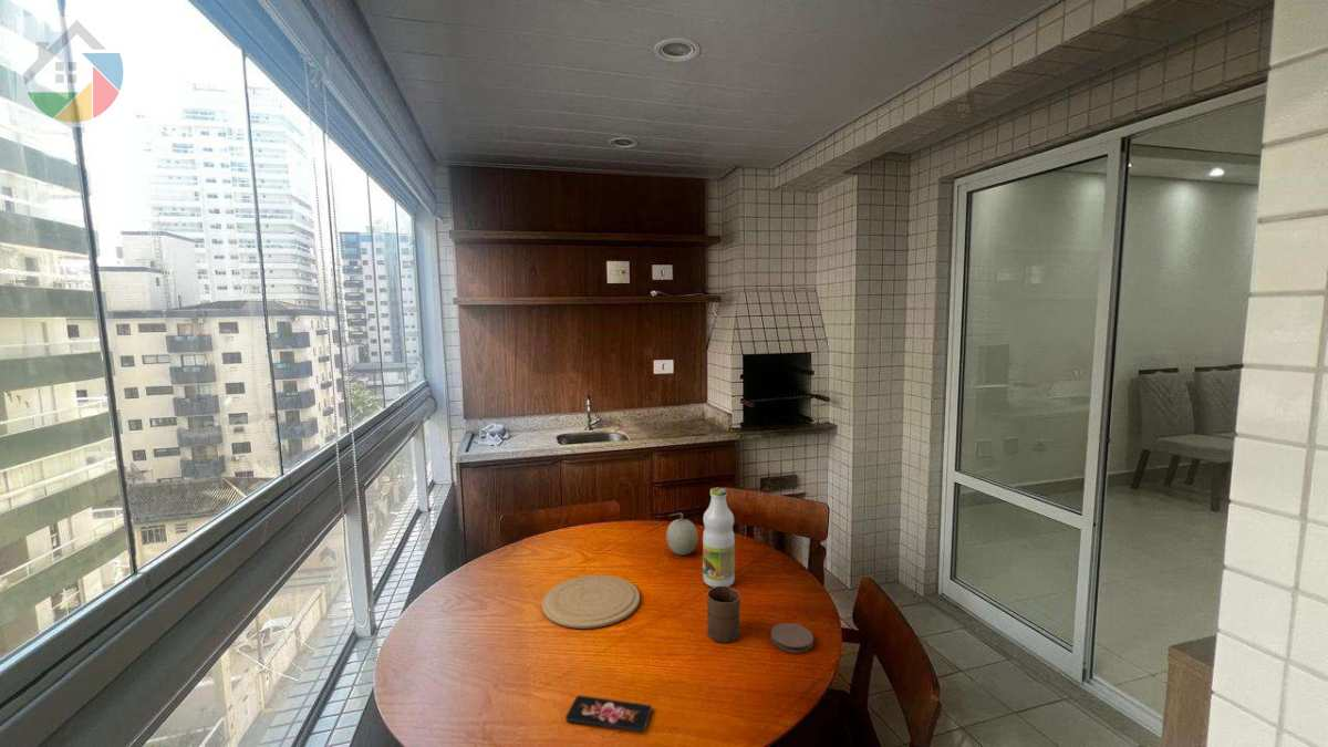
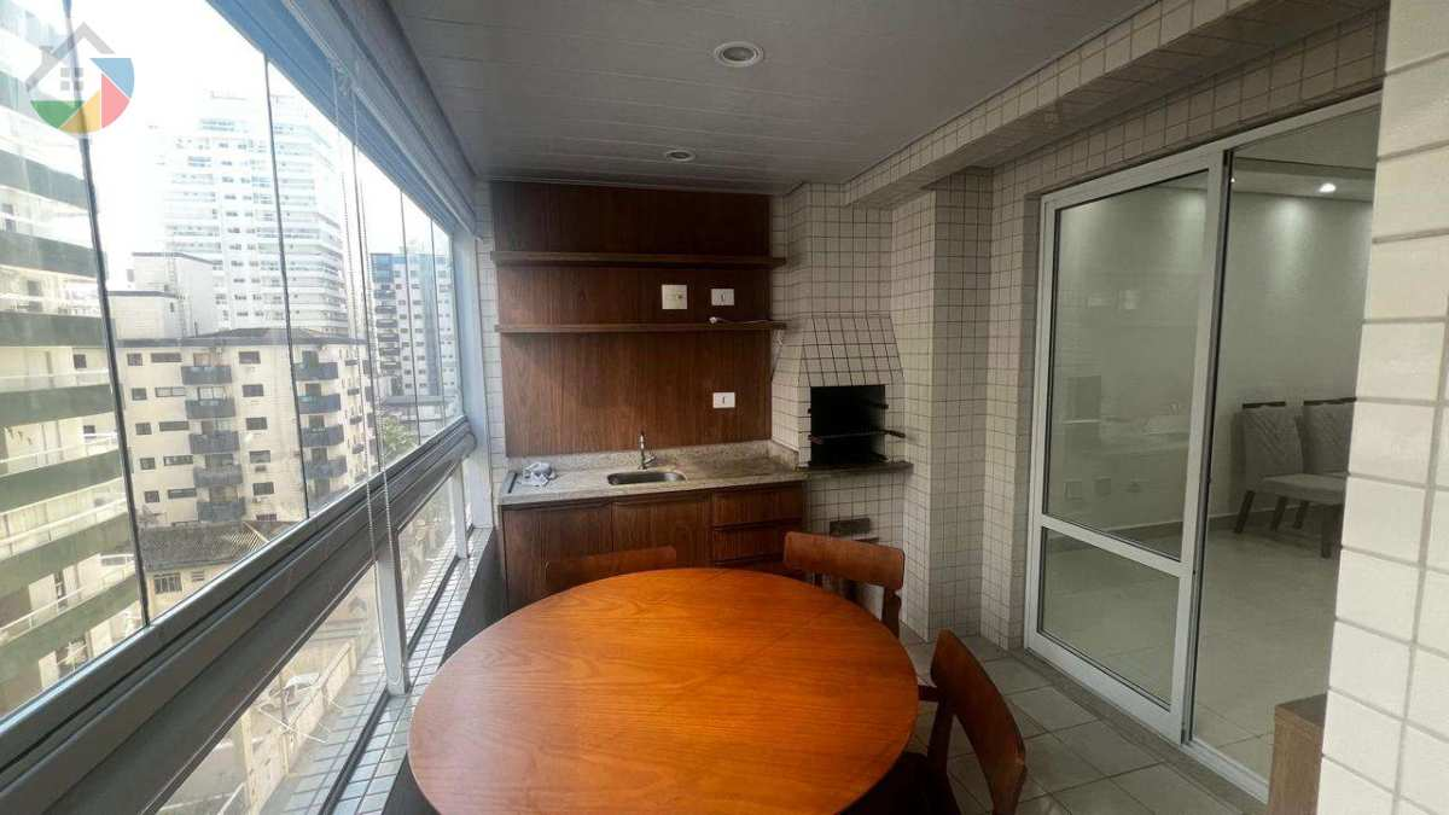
- coaster (791, 636)
- cup (724, 612)
- plate (591, 598)
- fruit (682, 530)
- bottle (718, 536)
- smartphone (609, 713)
